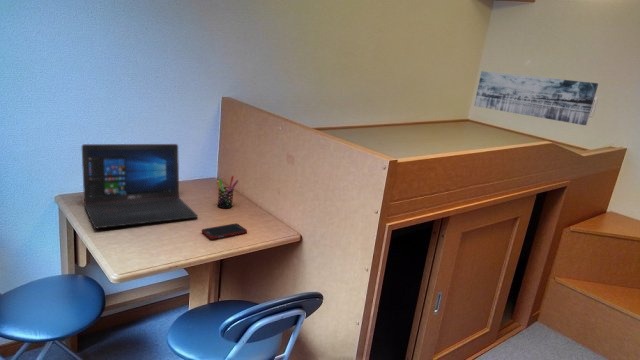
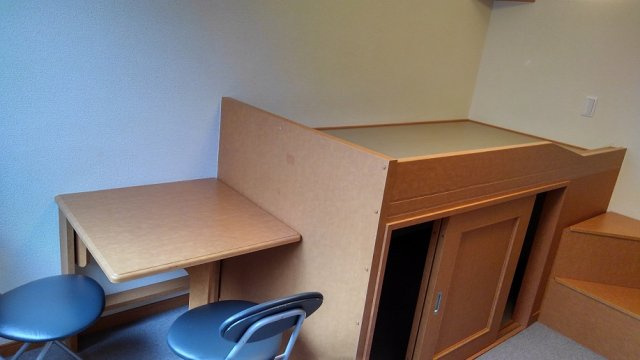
- cell phone (224, 231)
- pen holder (225, 191)
- wall art (529, 95)
- laptop (140, 182)
